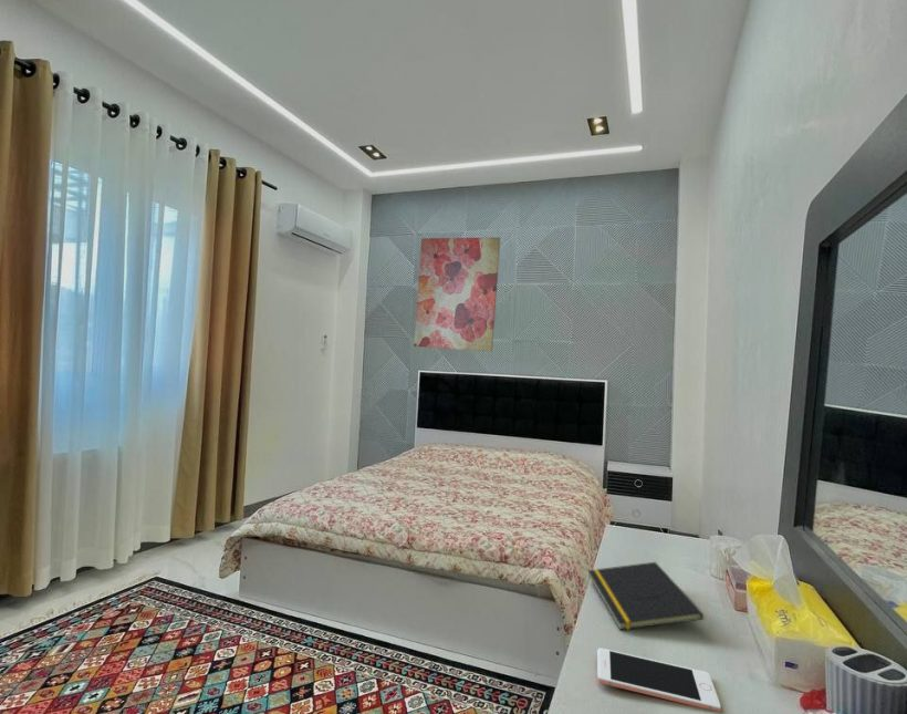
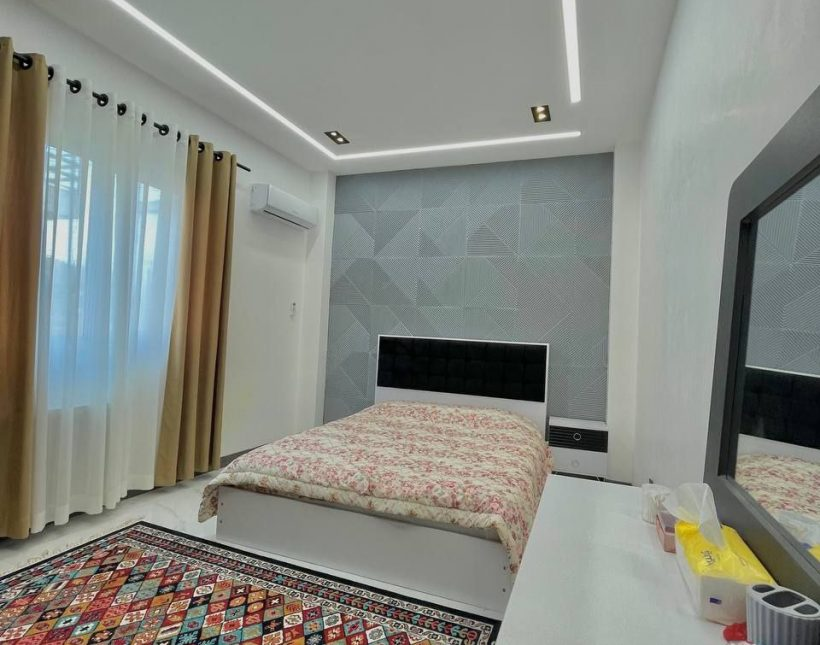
- wall art (456, 293)
- notepad (639, 592)
- cell phone (654, 677)
